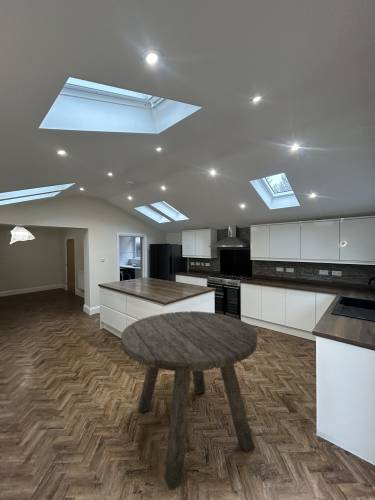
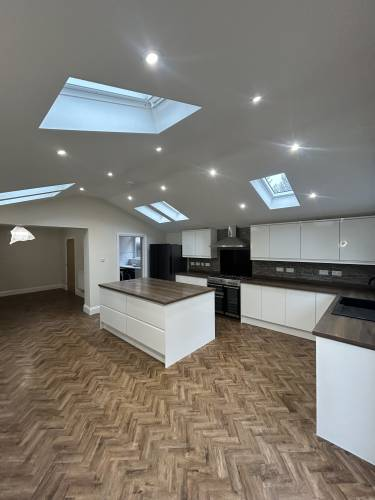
- round table (189, 377)
